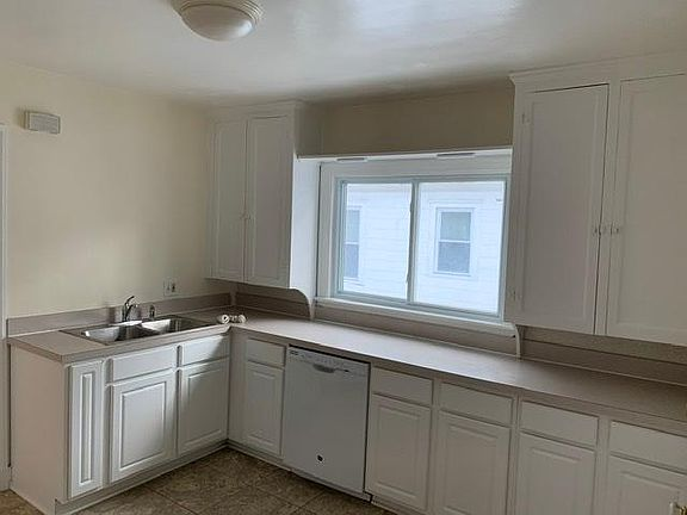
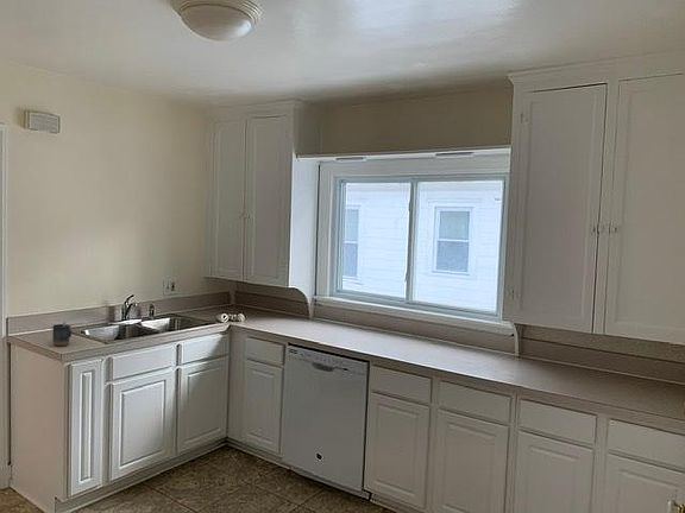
+ mug (63, 332)
